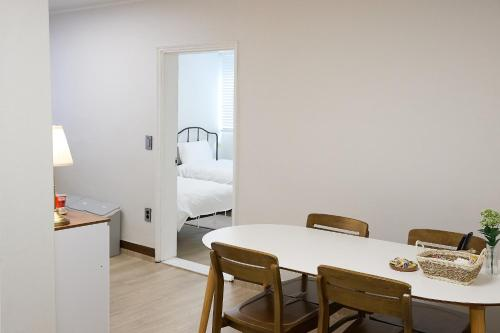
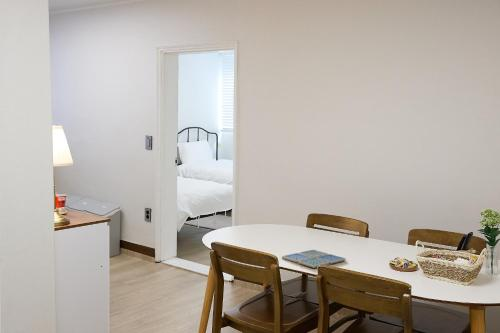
+ drink coaster (313, 258)
